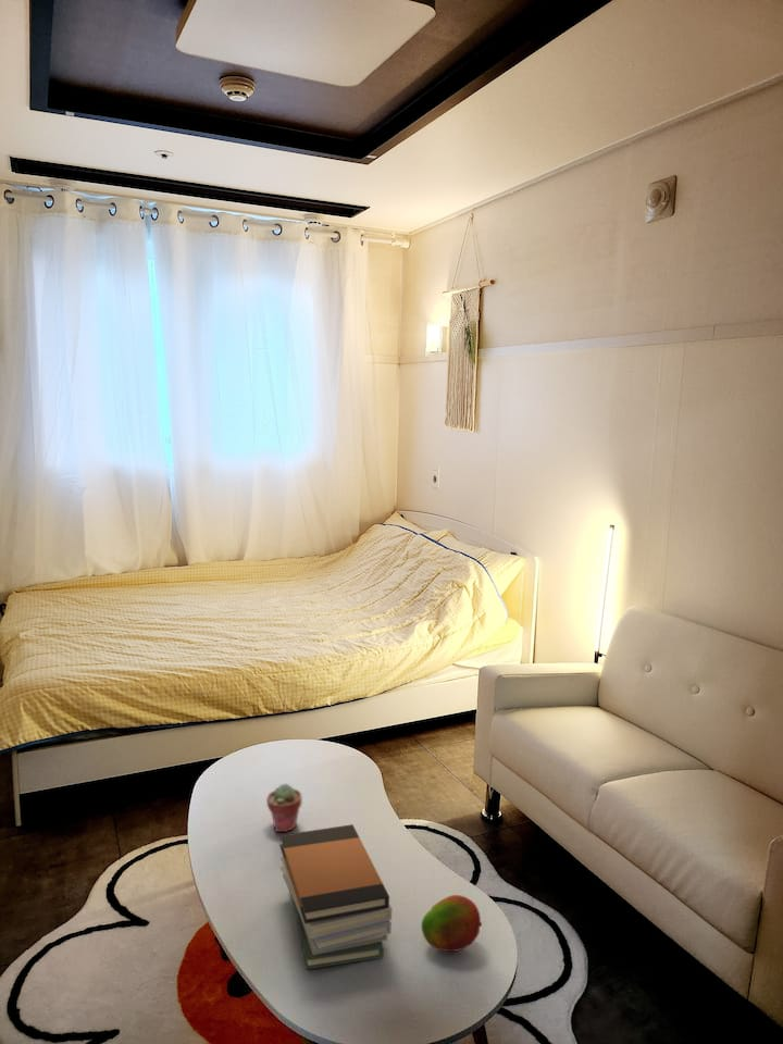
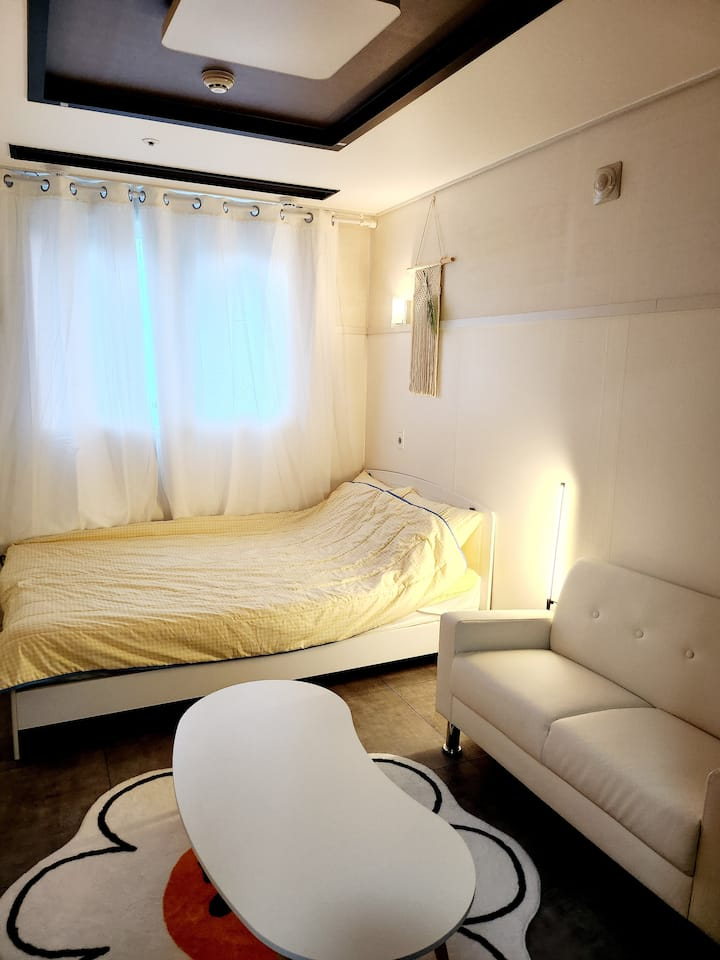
- book stack (333, 893)
- fruit (451, 923)
- potted succulent (284, 805)
